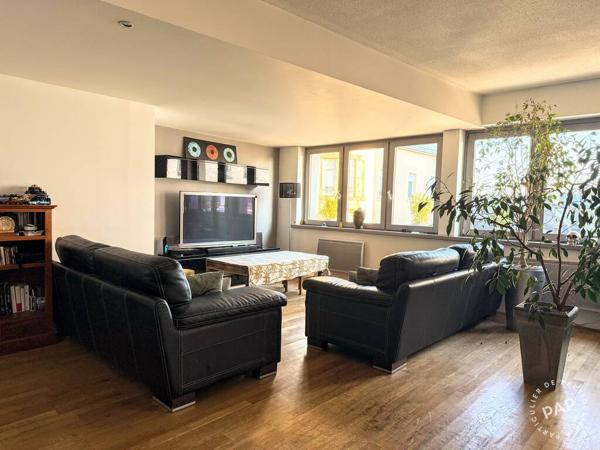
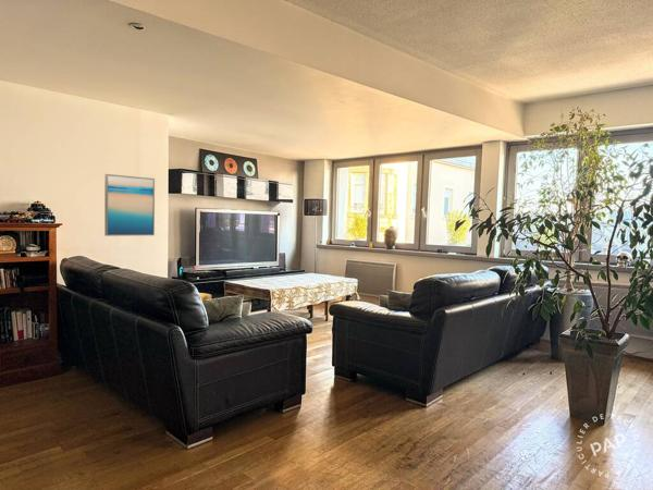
+ wall art (131, 206)
